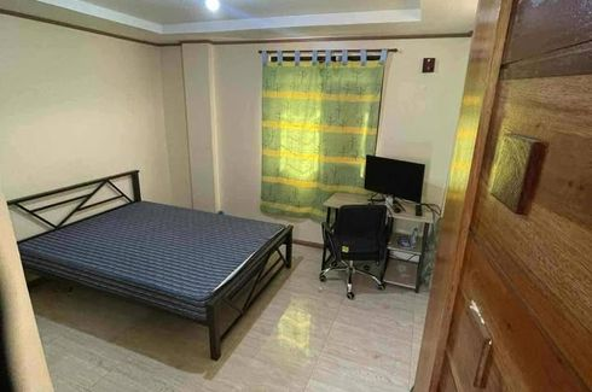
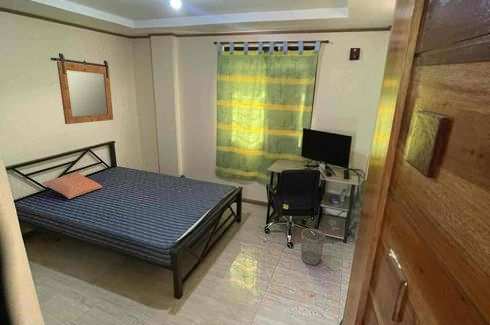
+ pillow (73, 184)
+ wastebasket (311, 246)
+ mirror (87, 90)
